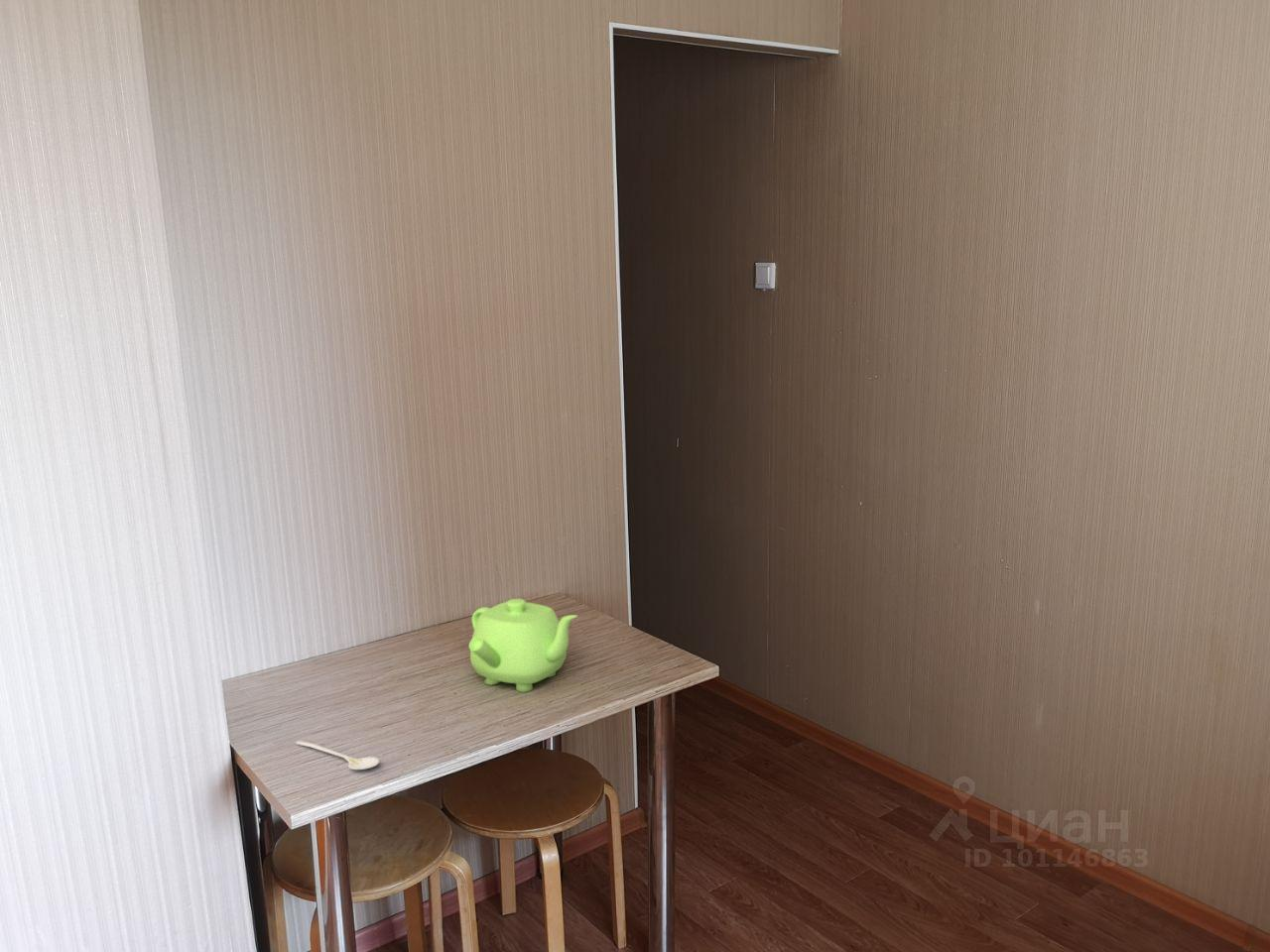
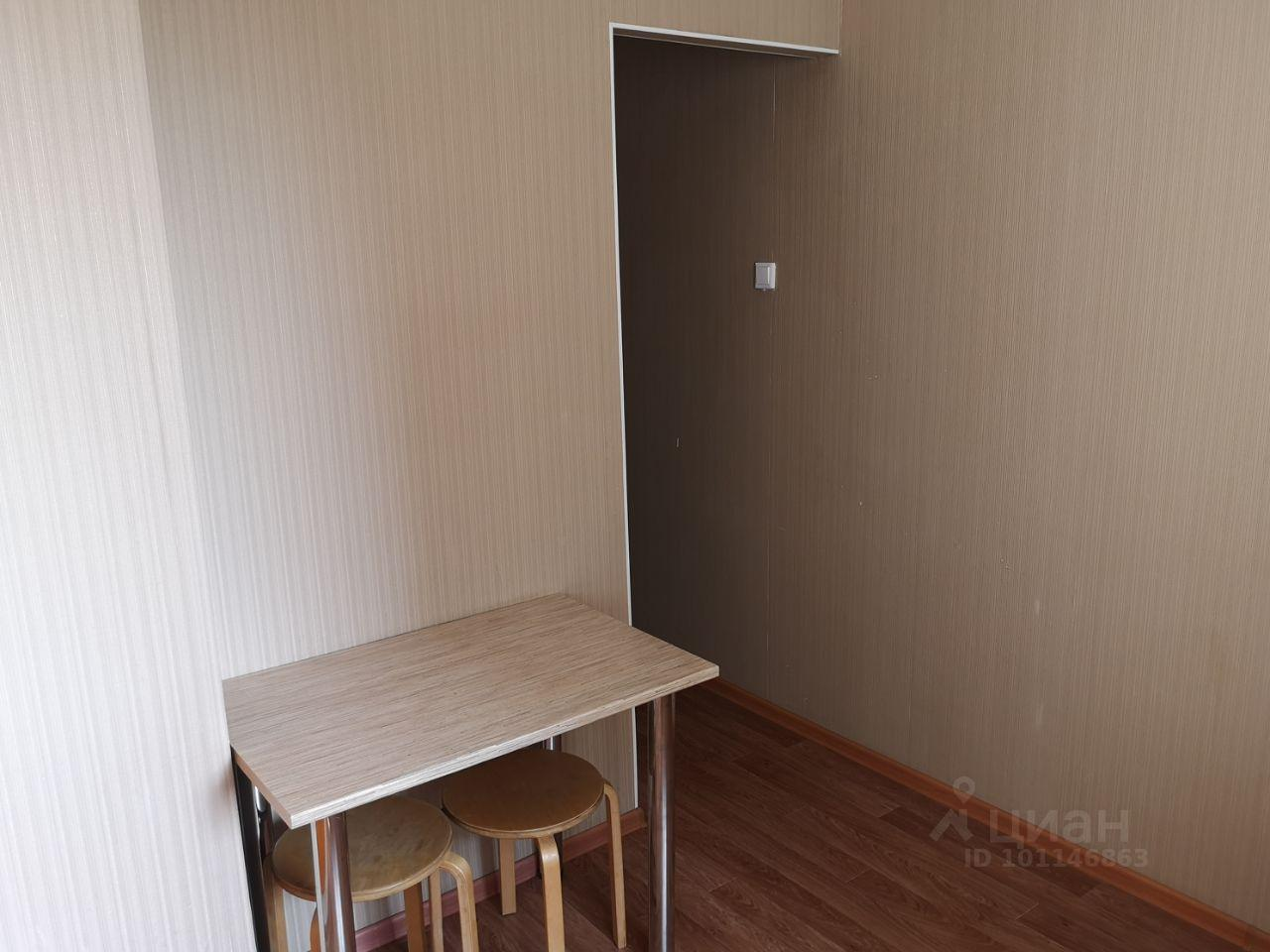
- stirrer (335, 753)
- teapot (516, 646)
